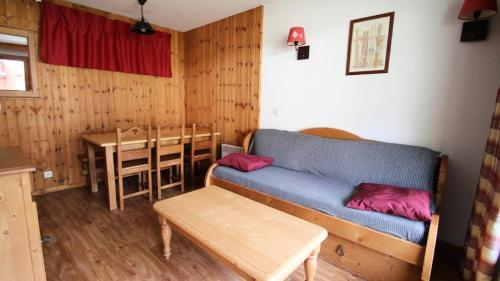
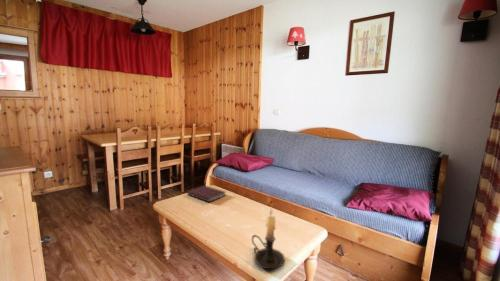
+ candle holder (266, 232)
+ notebook (206, 193)
